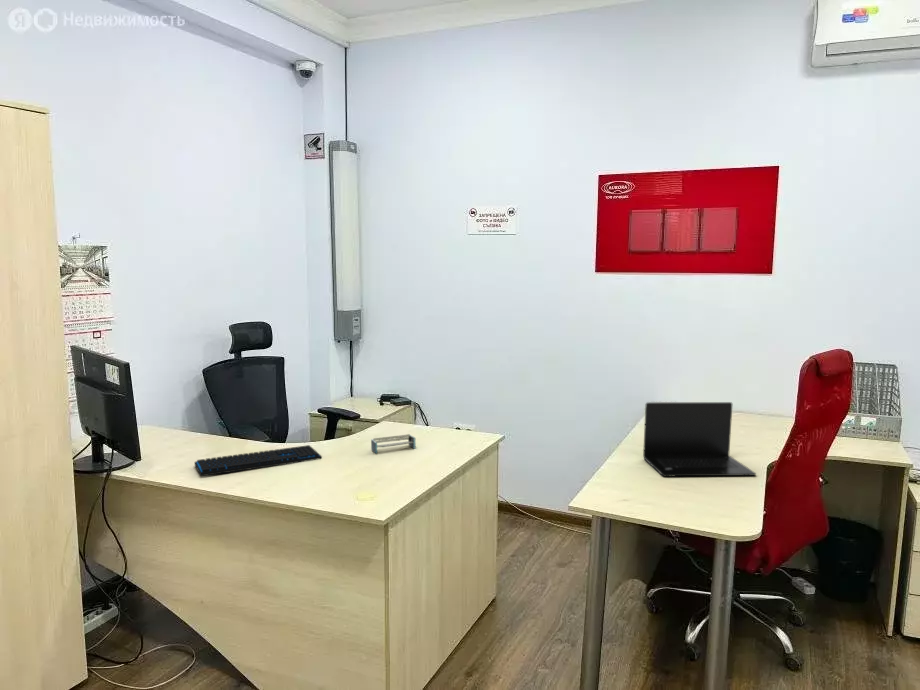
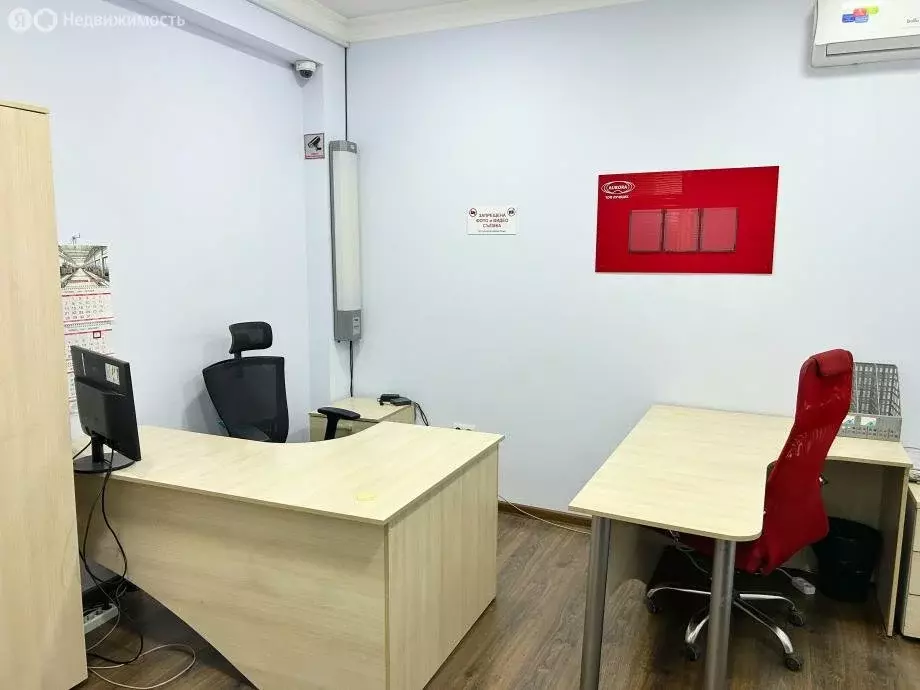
- laptop (699, 438)
- keyboard (258, 458)
- shelf (393, 443)
